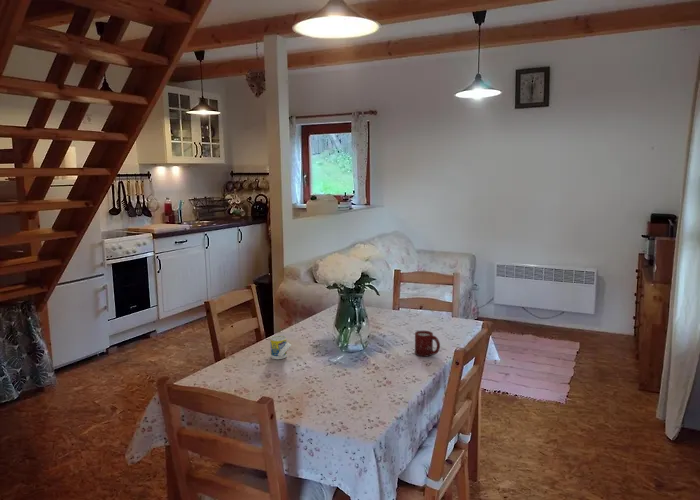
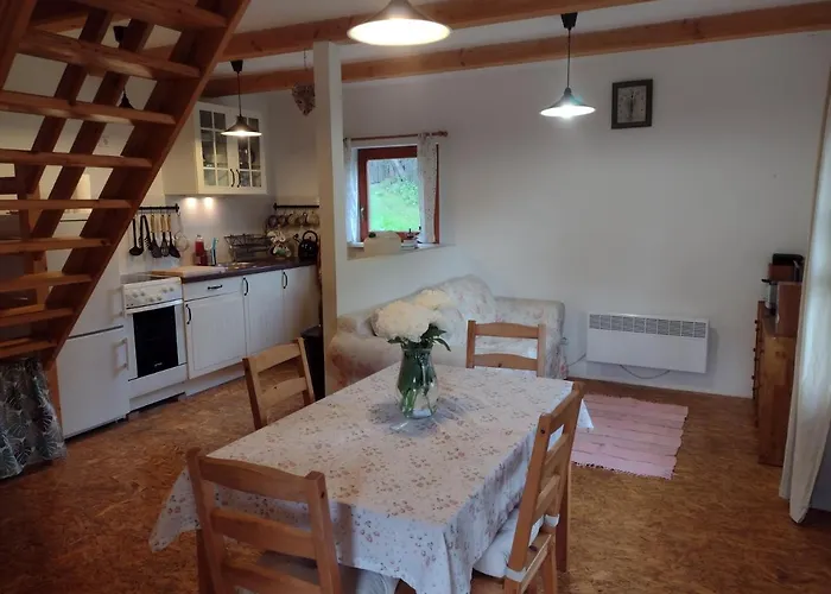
- cup (427, 344)
- cup (281, 349)
